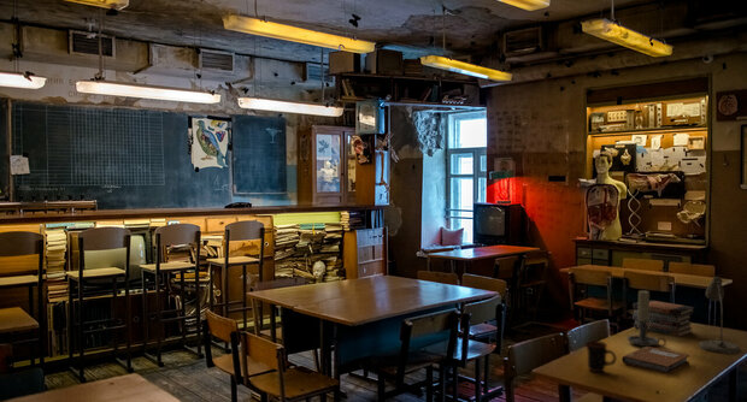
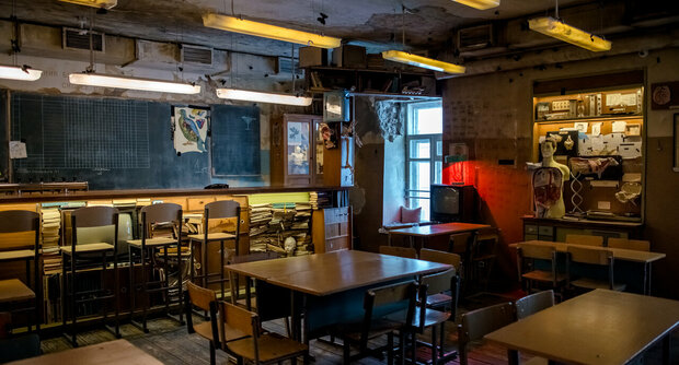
- book stack (661, 317)
- desk lamp (720, 314)
- notebook (655, 359)
- candle holder (646, 317)
- mug (600, 356)
